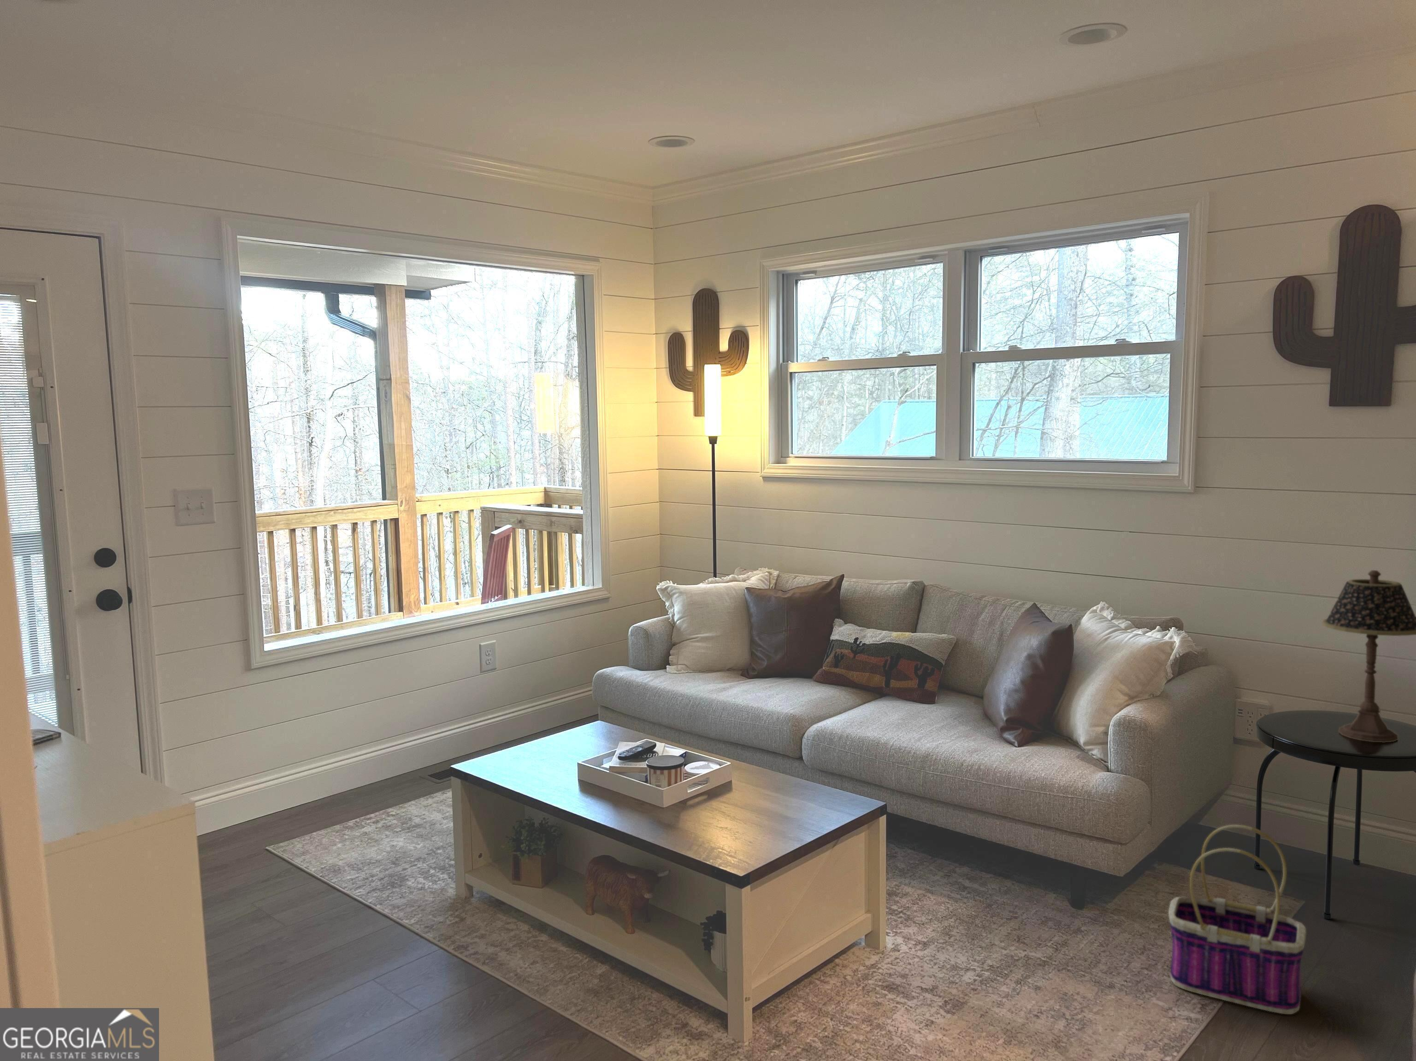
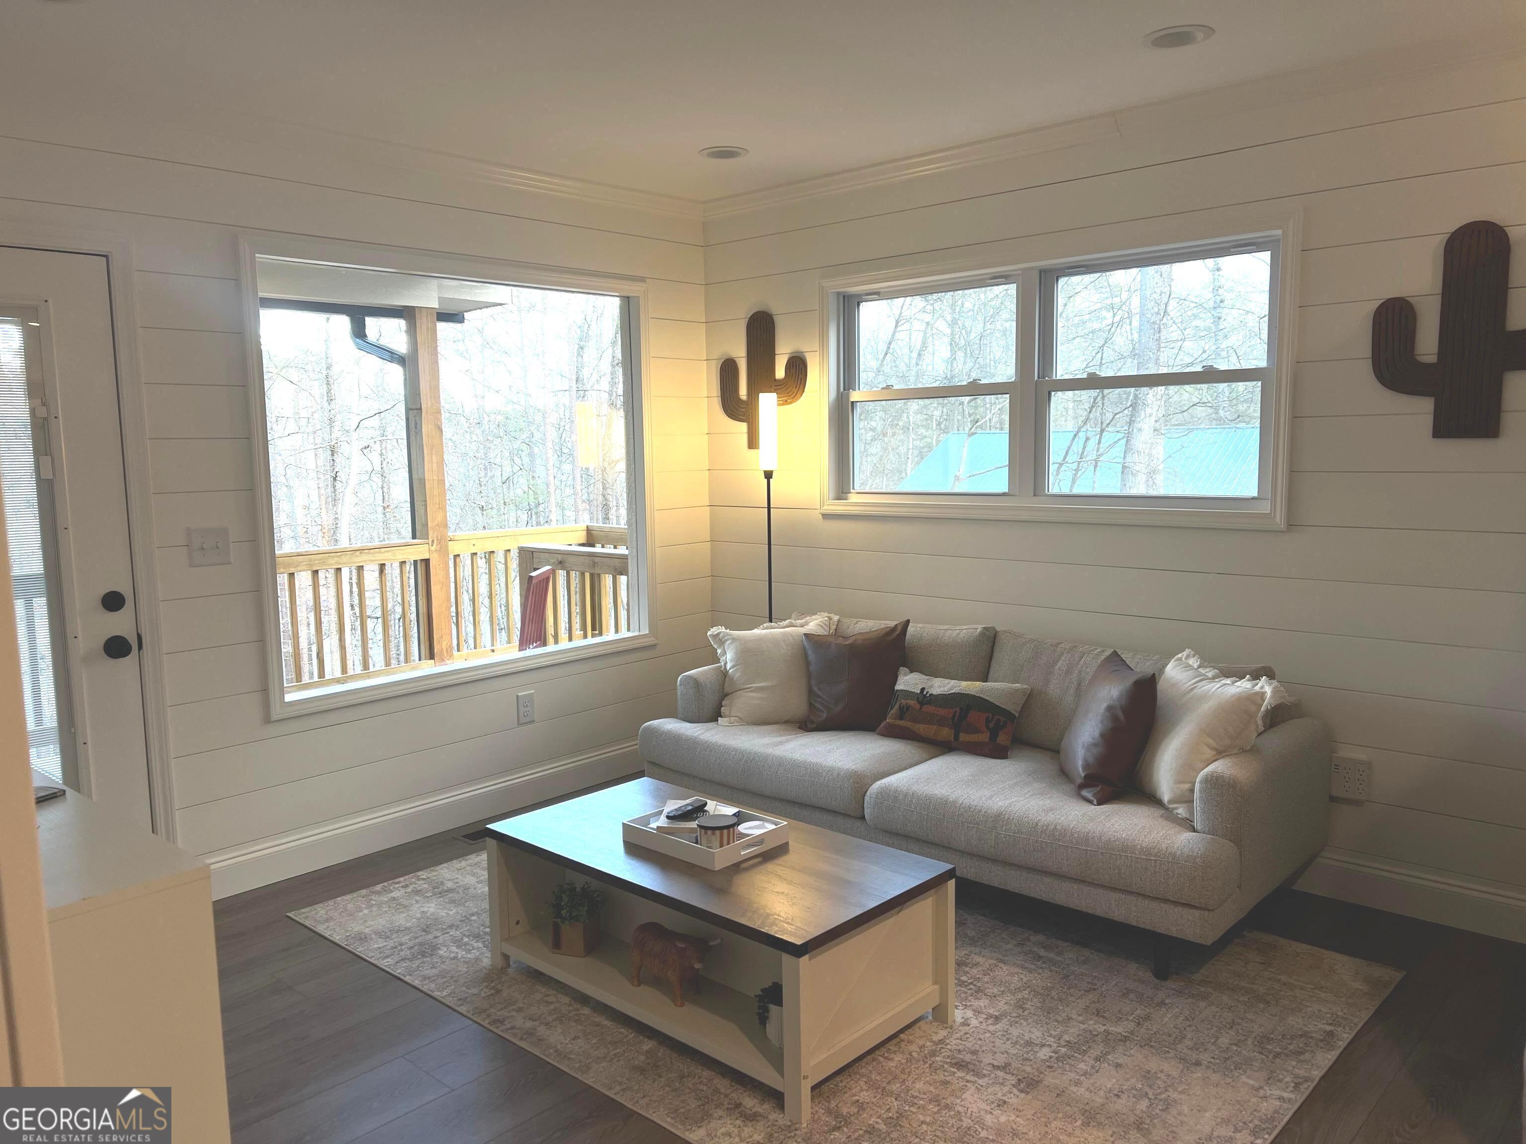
- basket (1235, 913)
- table lamp (1371, 652)
- side table (1356, 810)
